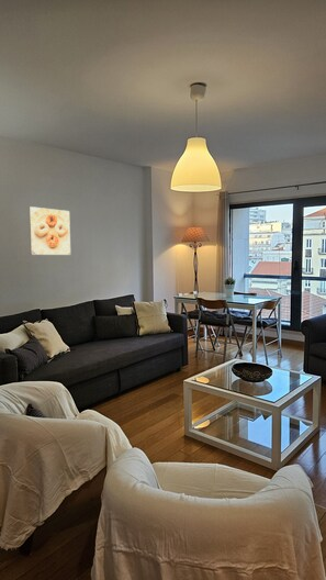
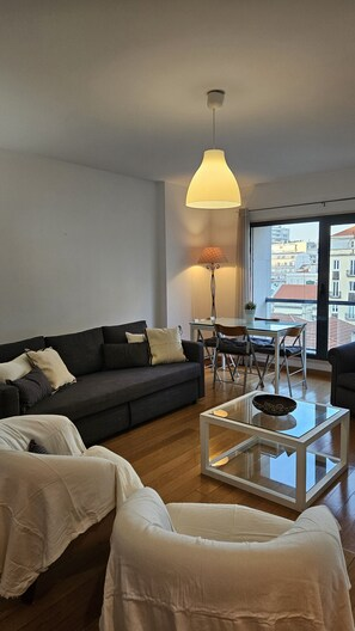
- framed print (50, 232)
